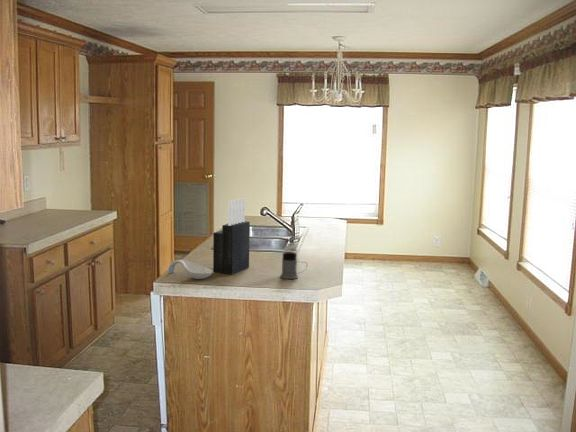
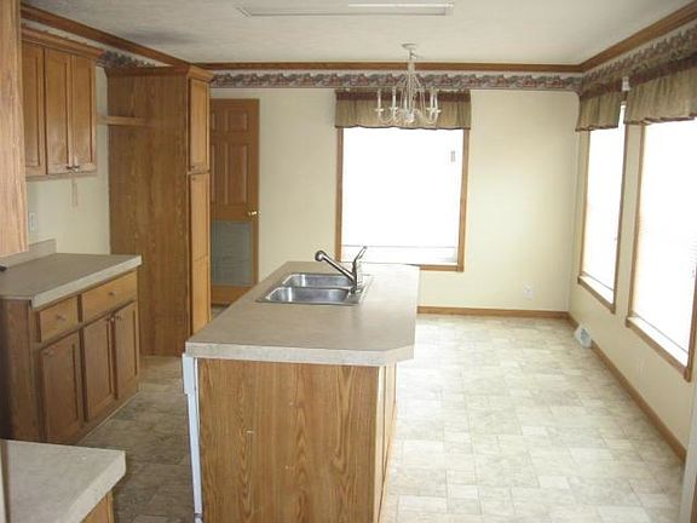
- knife block (229, 234)
- spoon rest (189, 268)
- mug (293, 265)
